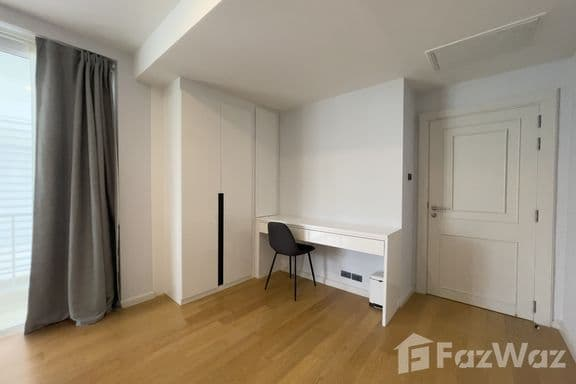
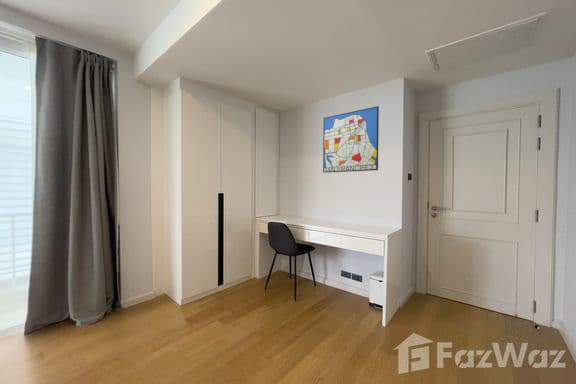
+ wall art (348, 142)
